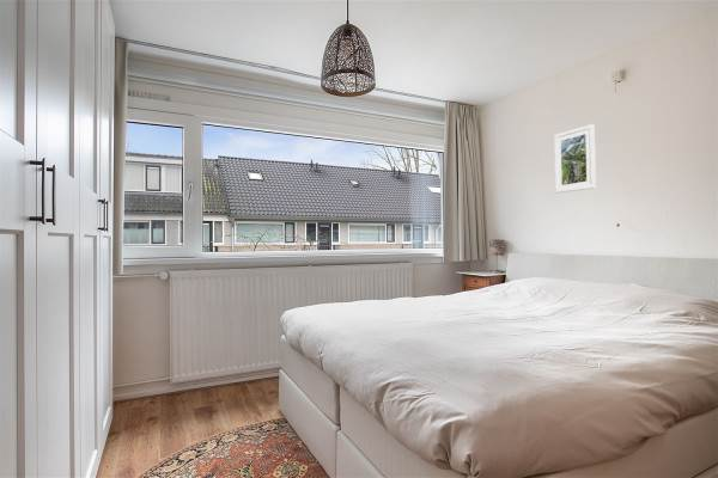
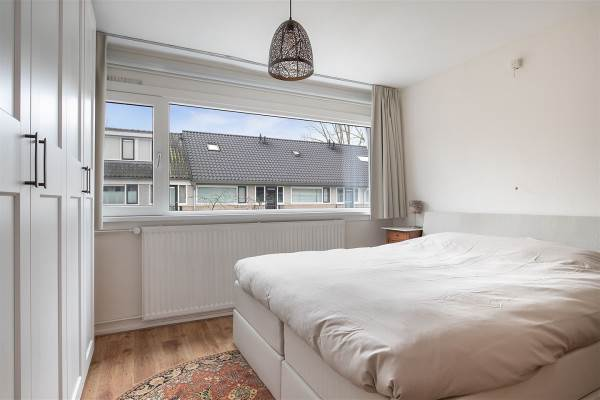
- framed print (573, 160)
